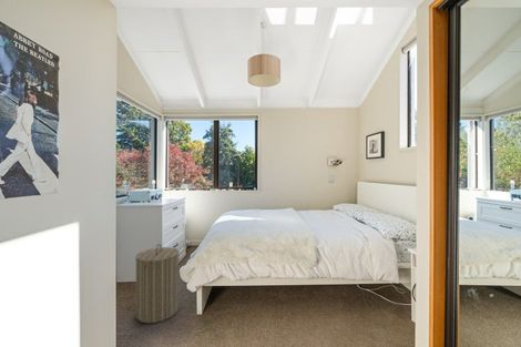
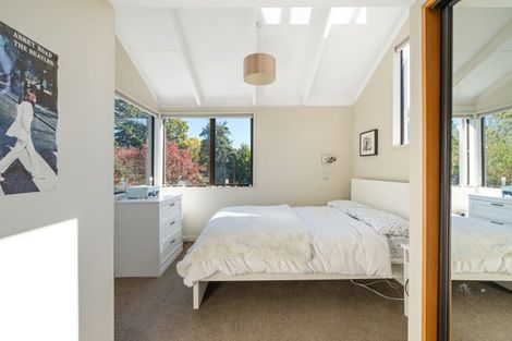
- laundry hamper (157, 277)
